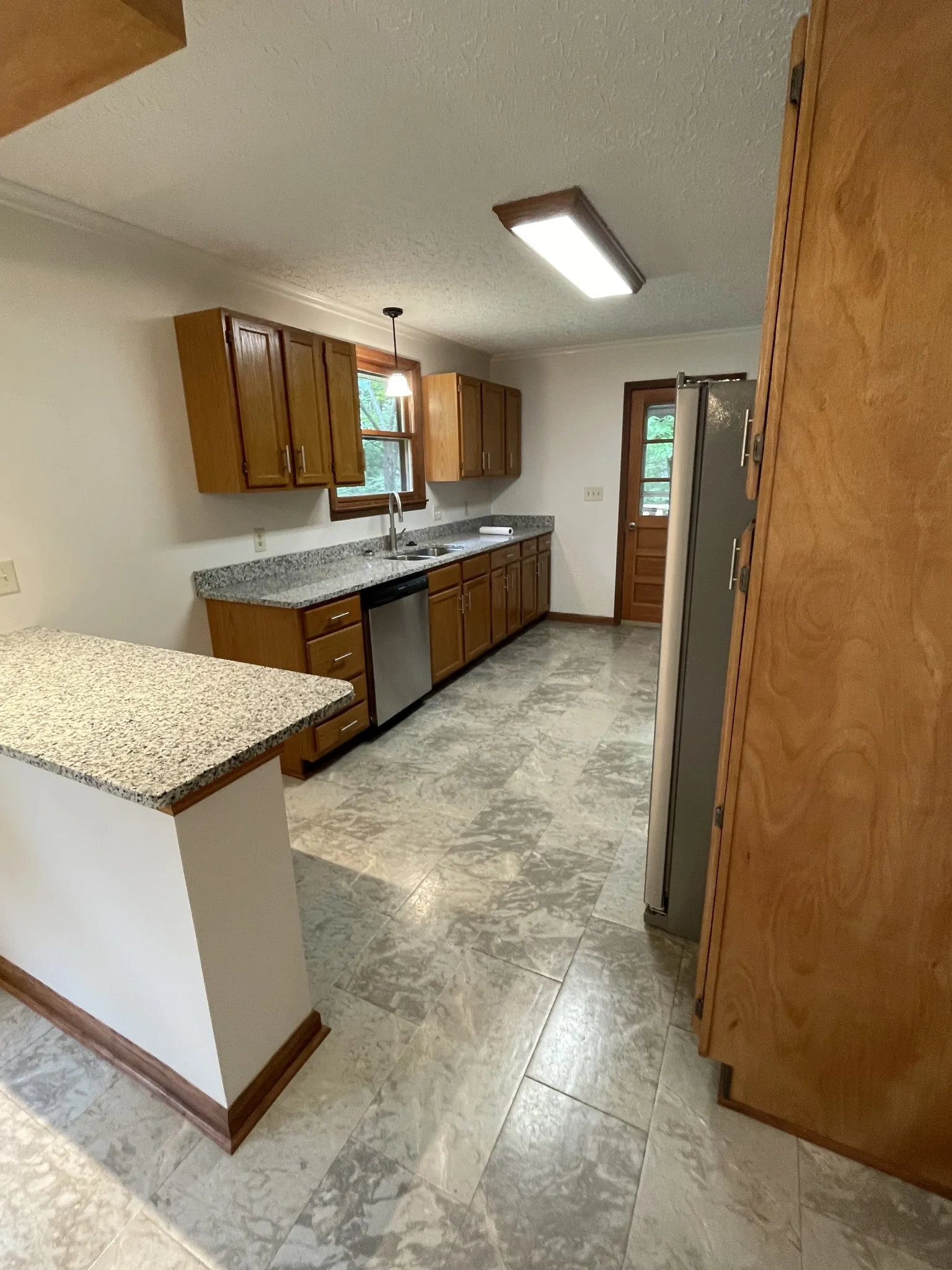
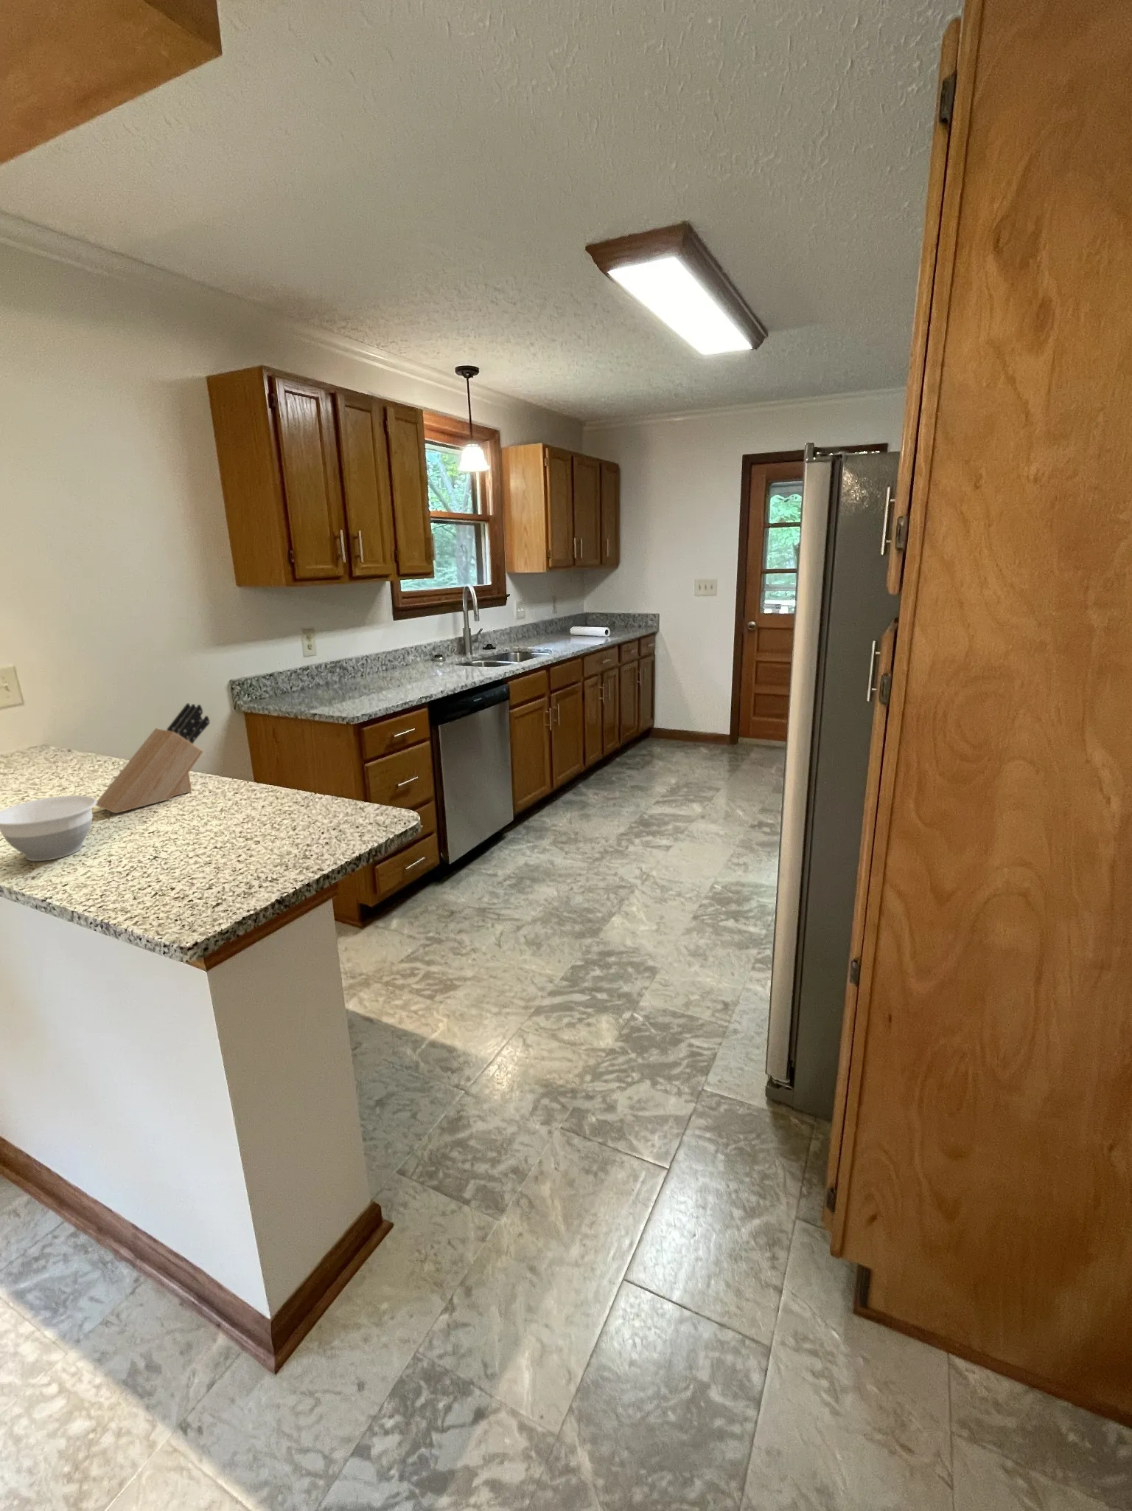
+ knife block (156, 753)
+ bowl (50, 830)
